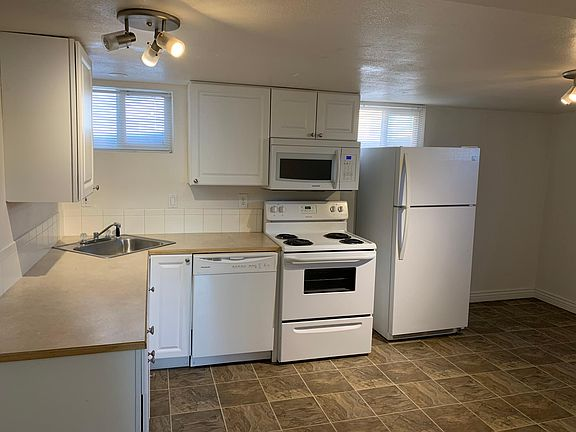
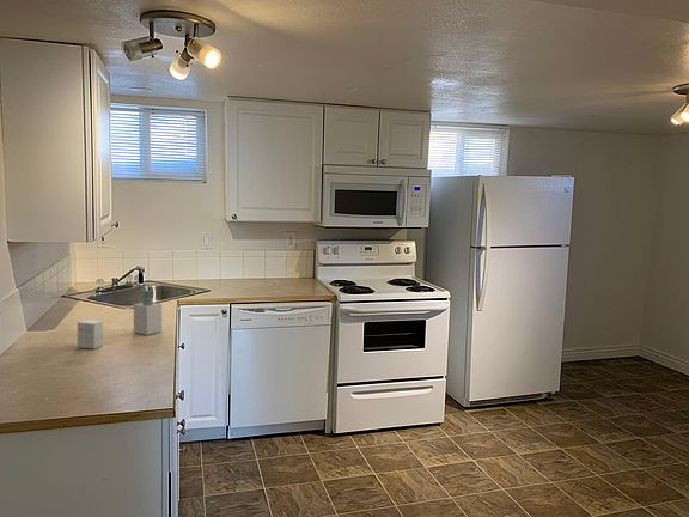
+ small box (90, 334)
+ soap bottle (147, 311)
